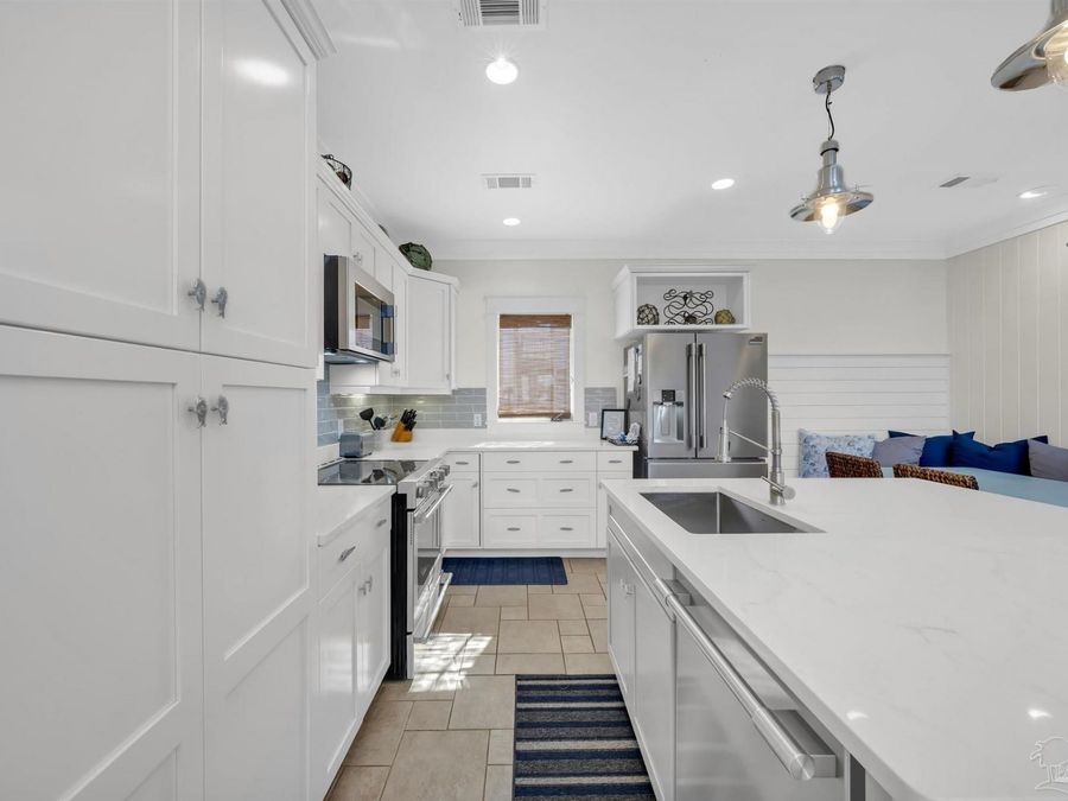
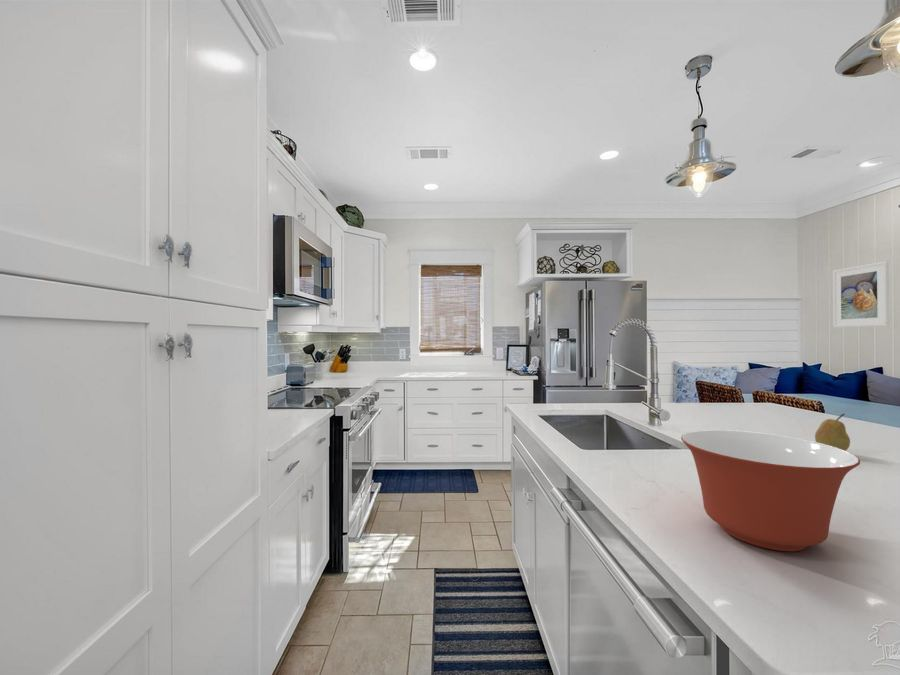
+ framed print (859, 296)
+ fruit (832, 433)
+ mixing bowl (761, 489)
